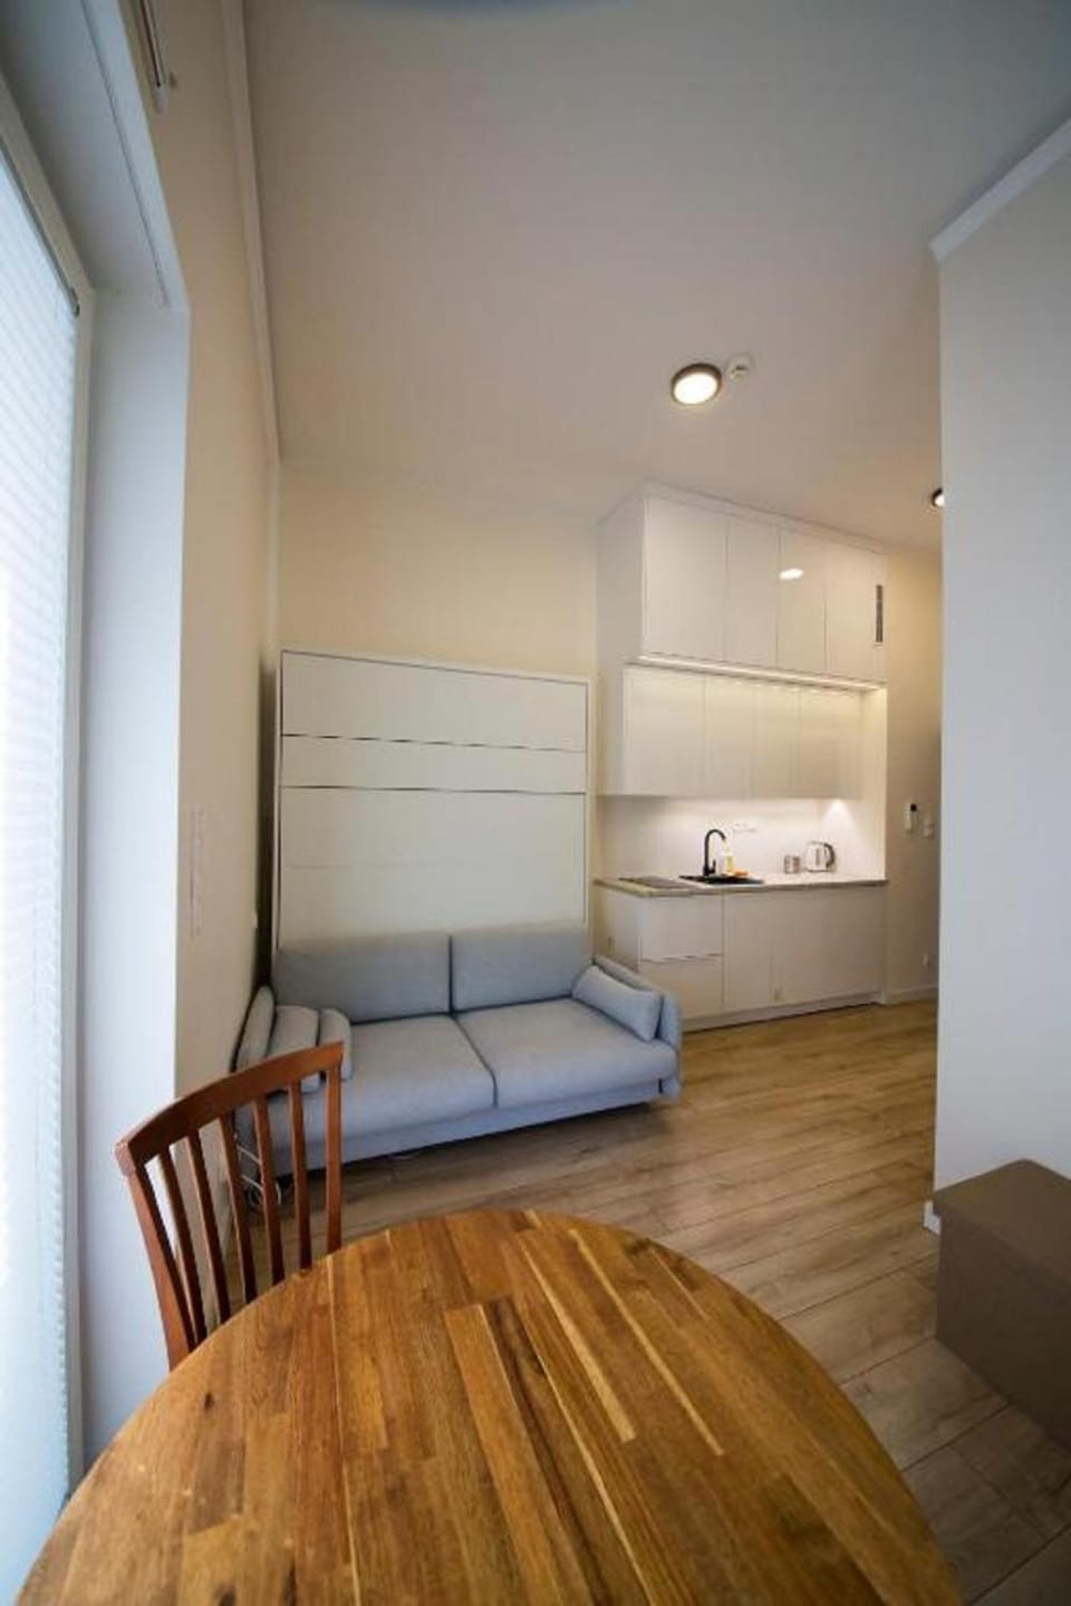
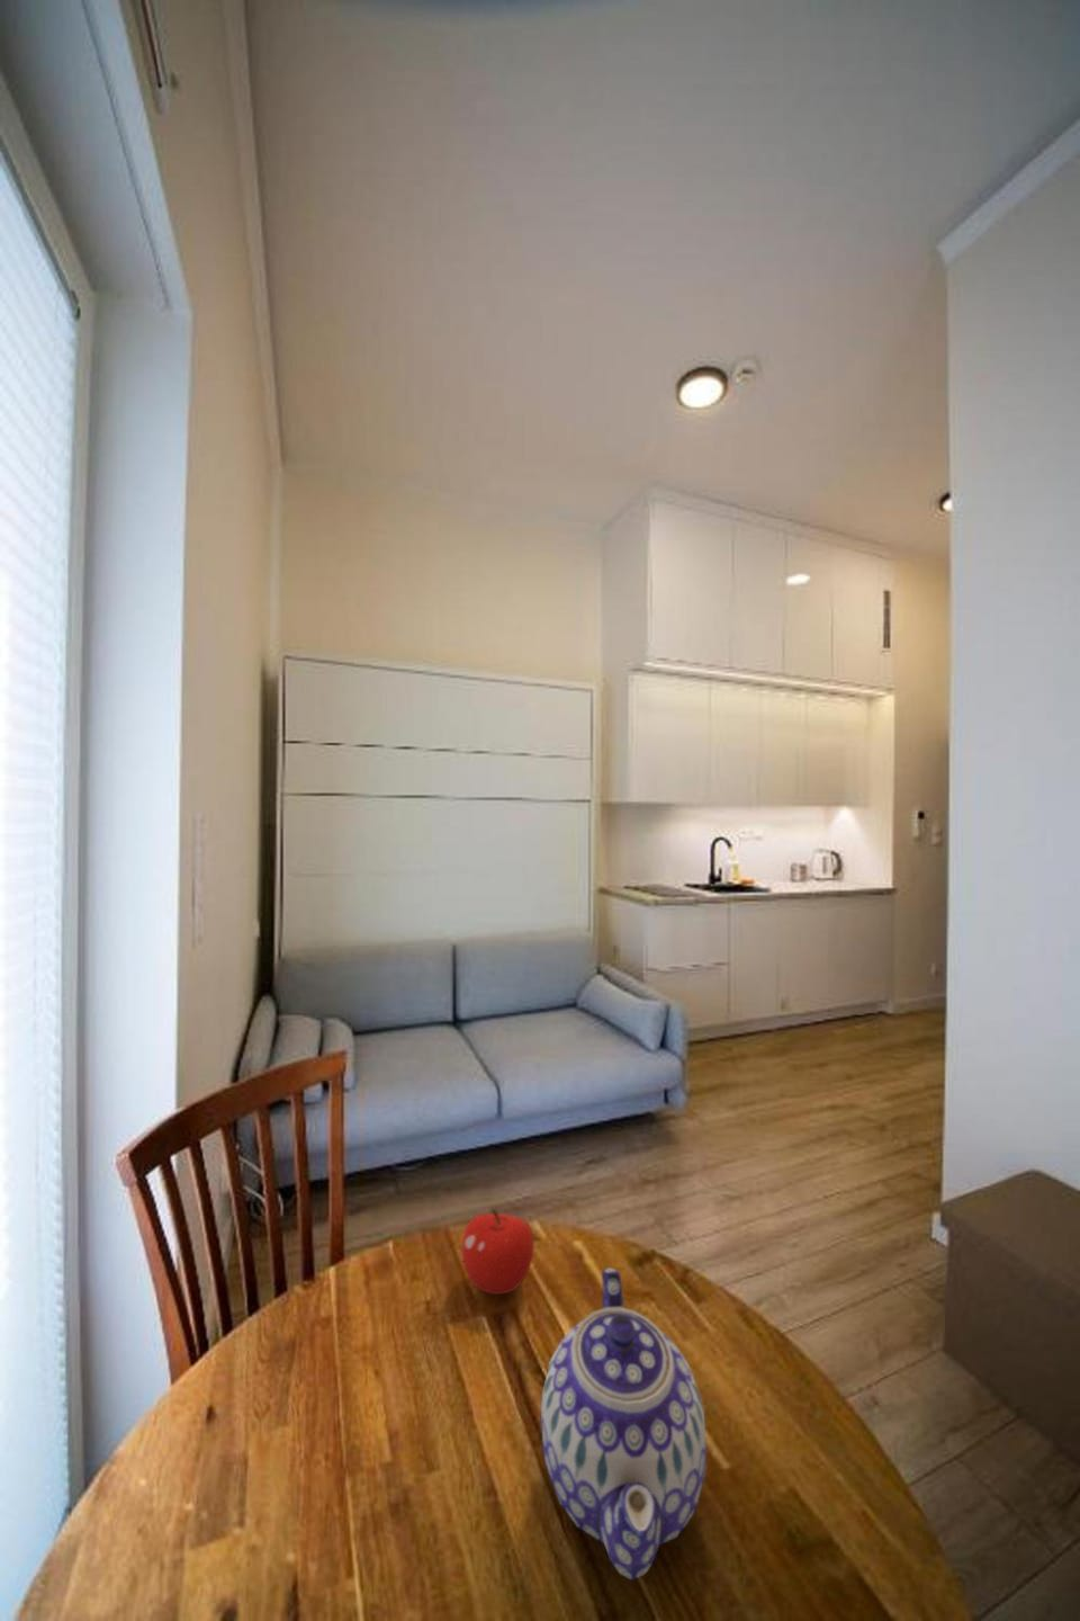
+ fruit (498, 1246)
+ teapot (622, 1401)
